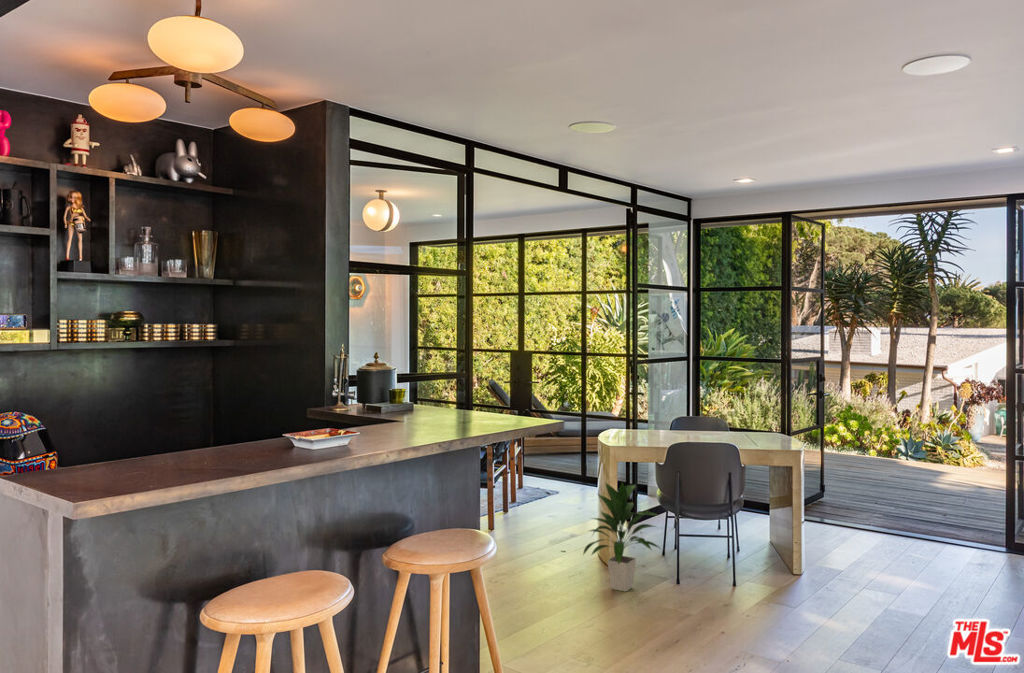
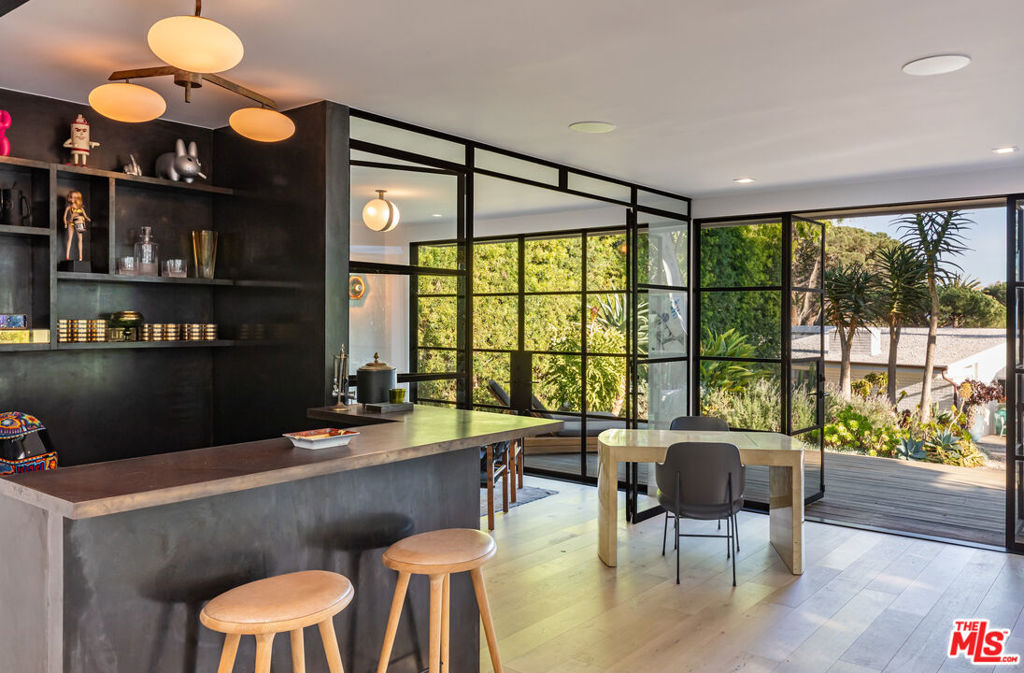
- indoor plant (619, 532)
